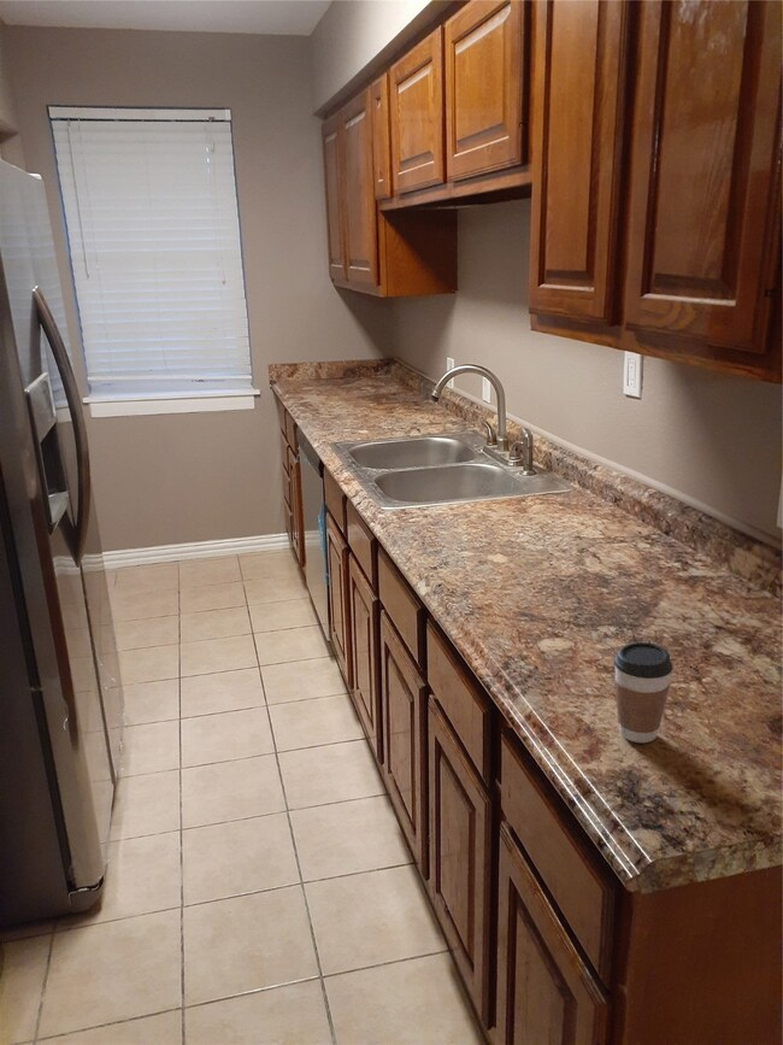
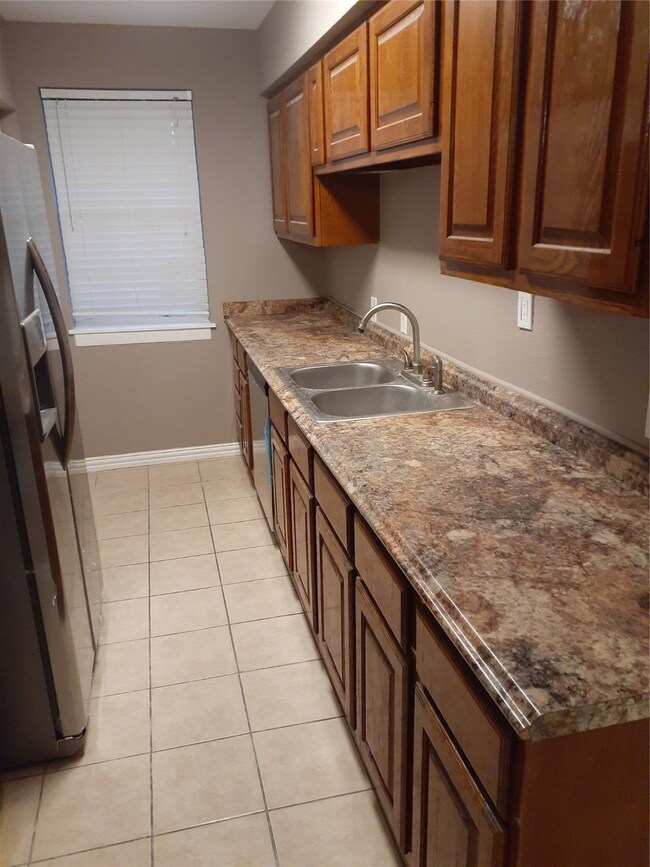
- coffee cup (641, 693)
